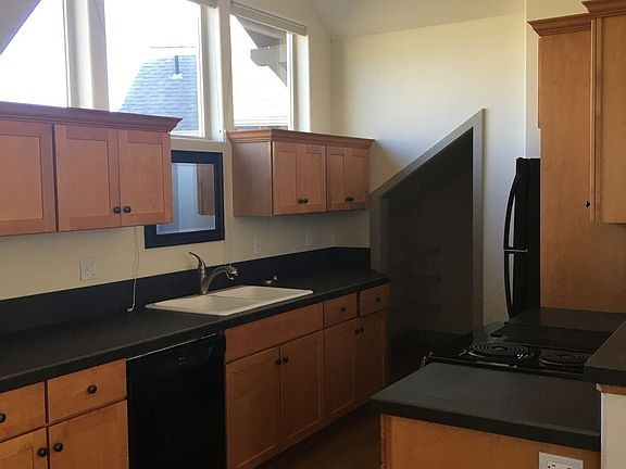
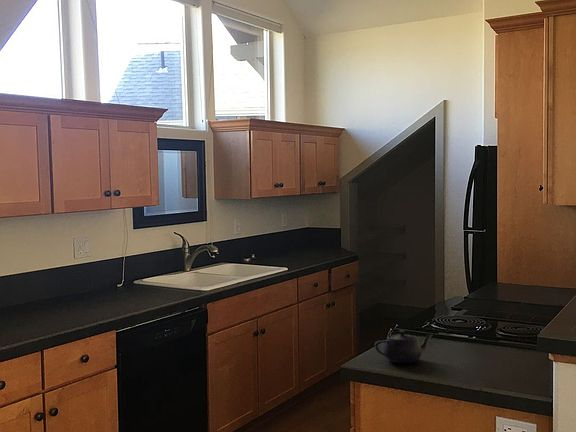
+ teapot (404, 345)
